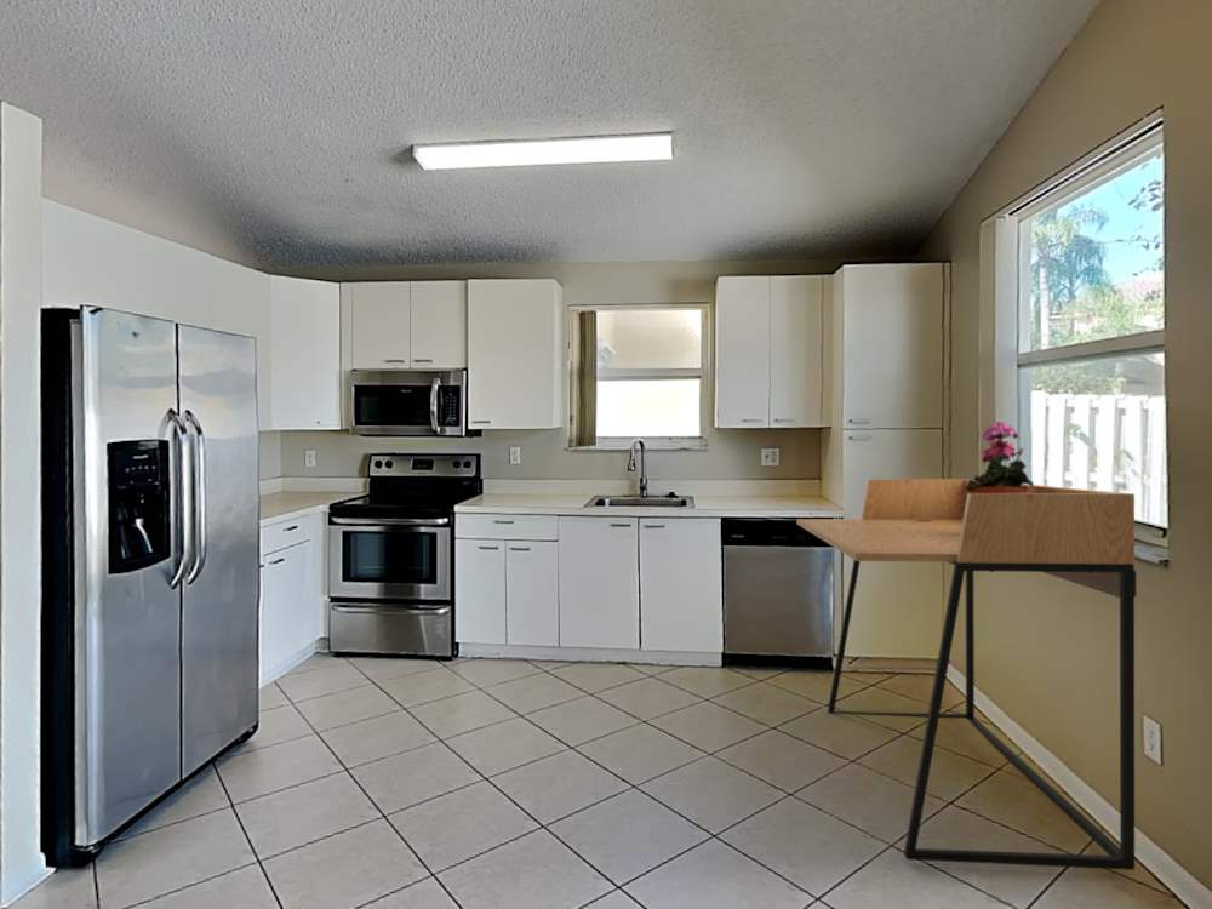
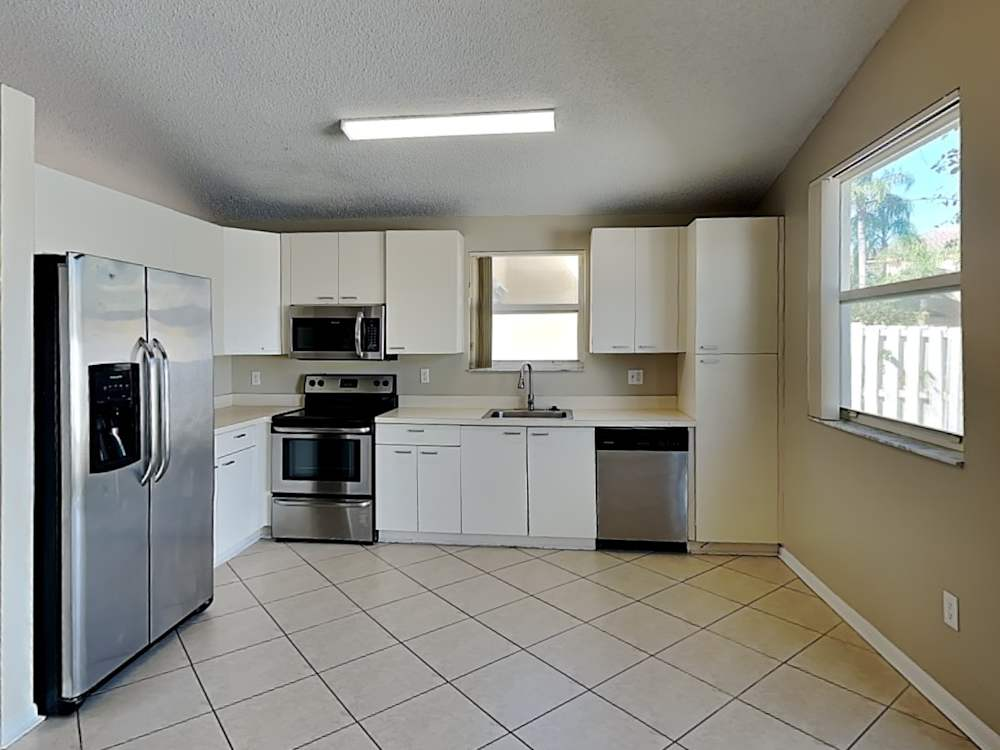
- potted plant (999, 478)
- desk (942, 635)
